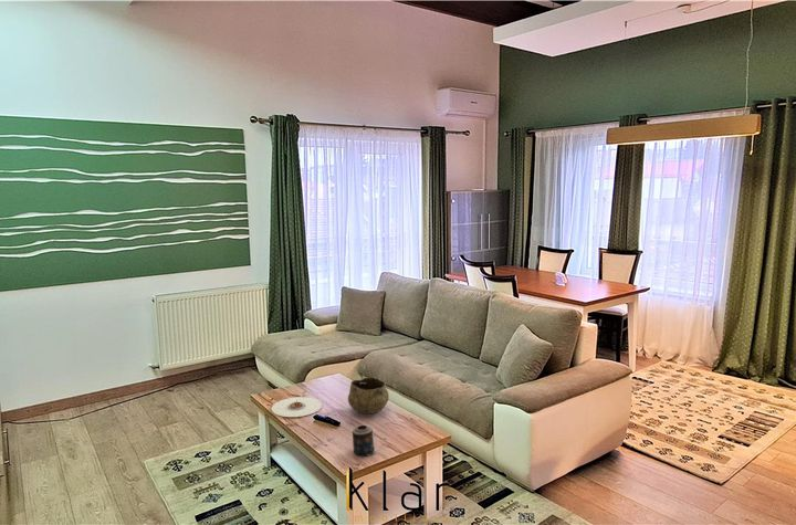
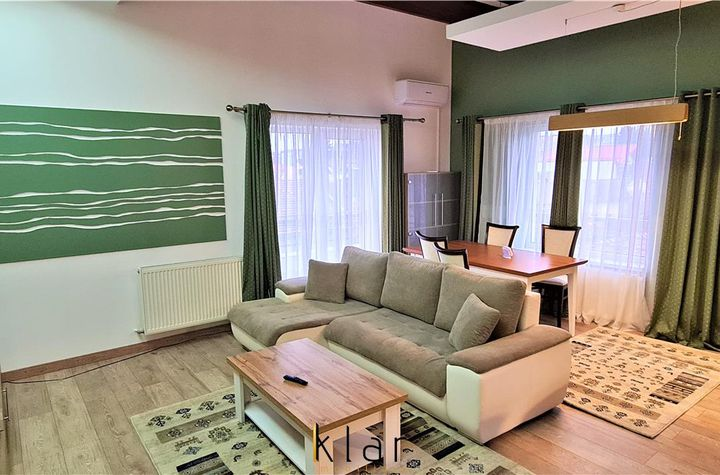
- candle (365, 438)
- plate (296, 403)
- decorative bowl (368, 397)
